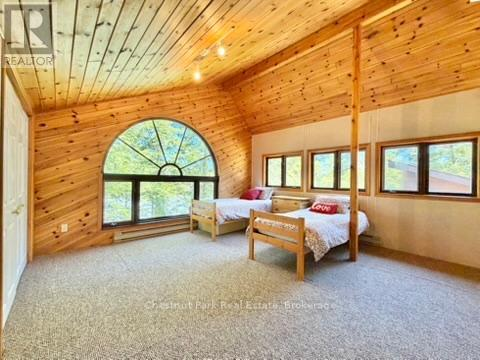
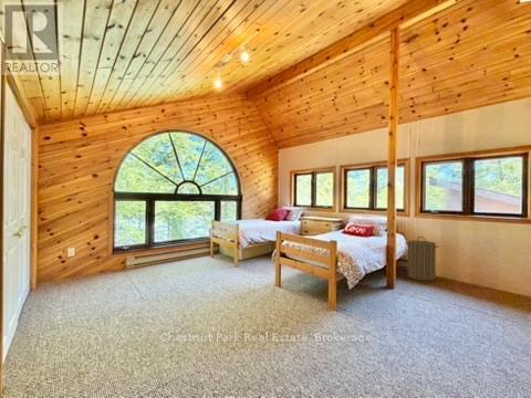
+ laundry hamper (420, 256)
